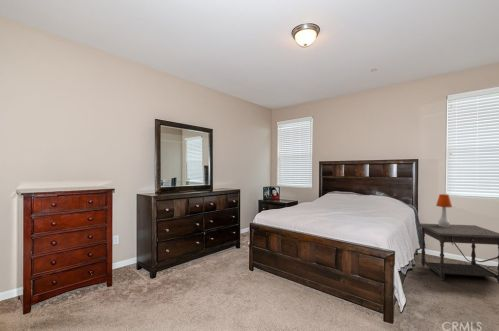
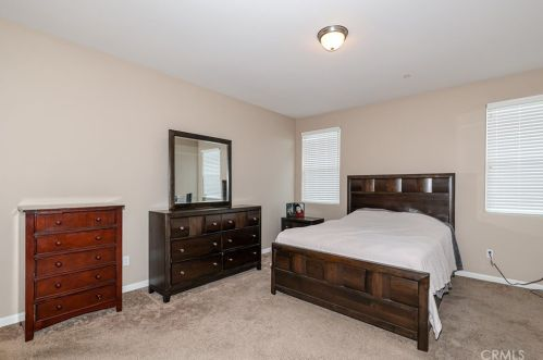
- side table (458, 242)
- table lamp (443, 210)
